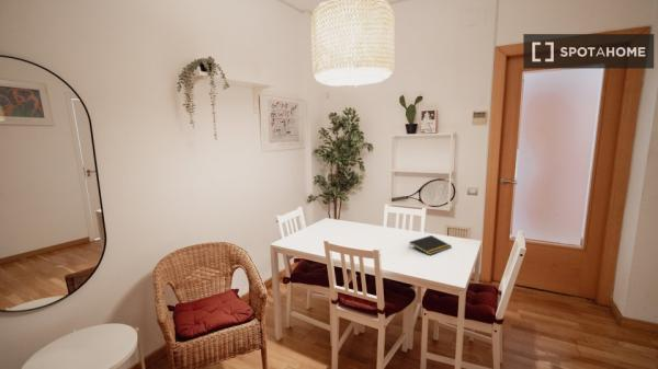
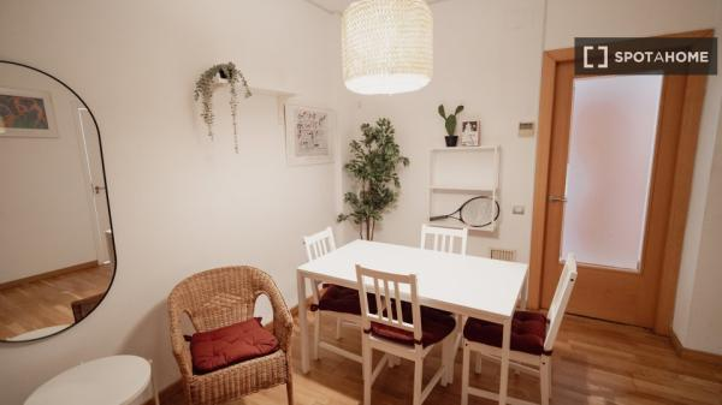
- notepad (430, 244)
